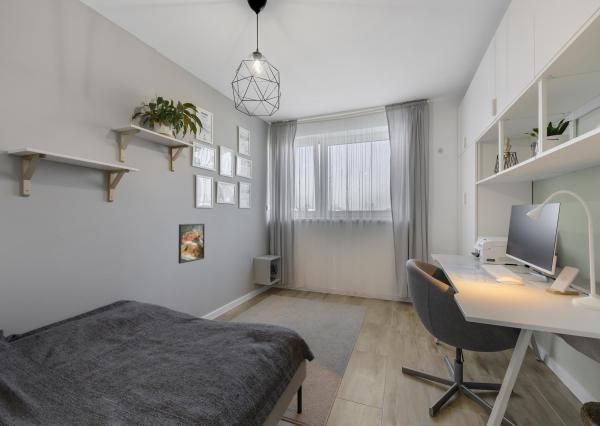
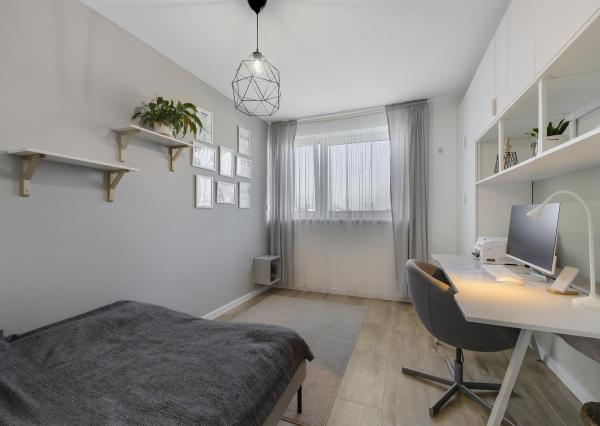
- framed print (192, 242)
